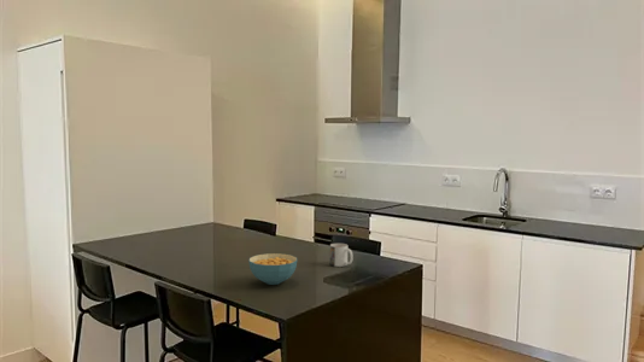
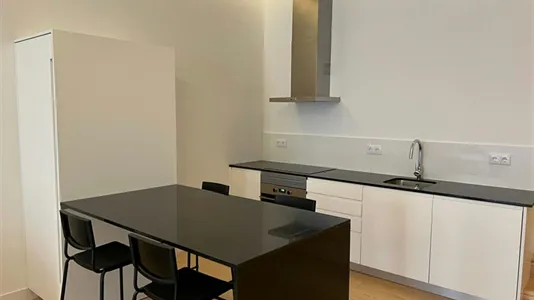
- cereal bowl (273, 270)
- mug (341, 255)
